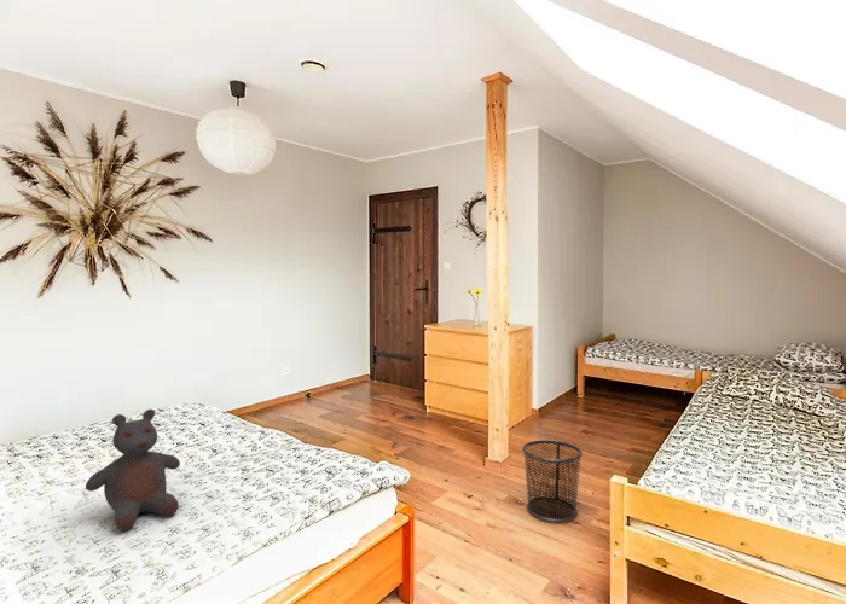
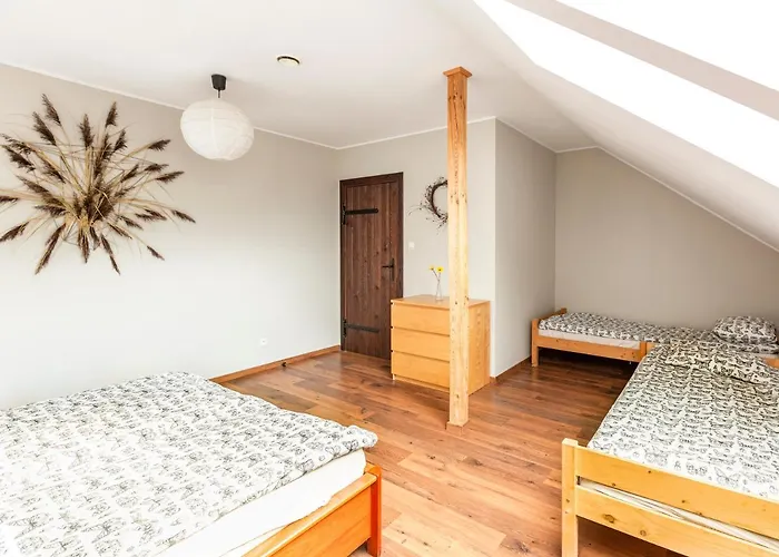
- teddy bear (139, 464)
- waste bin (551, 480)
